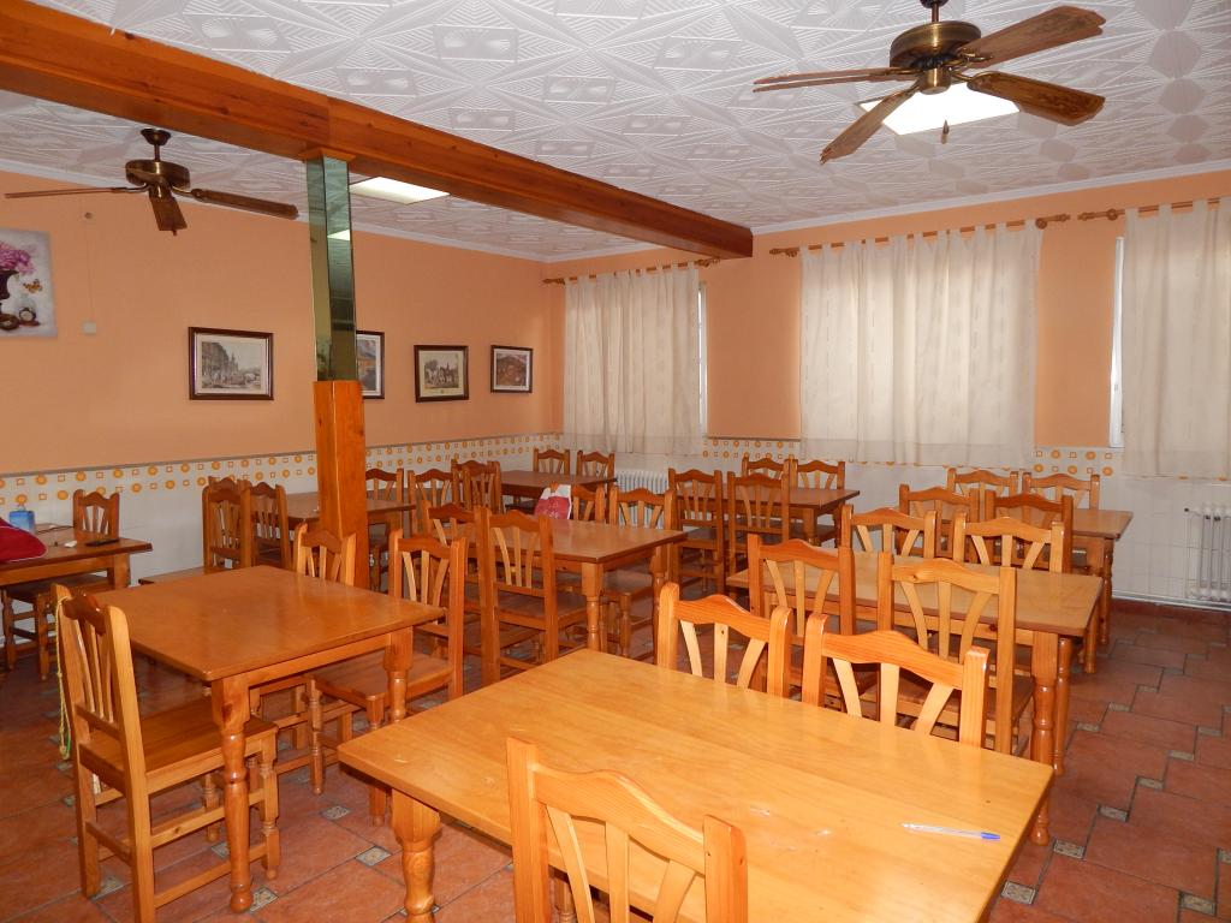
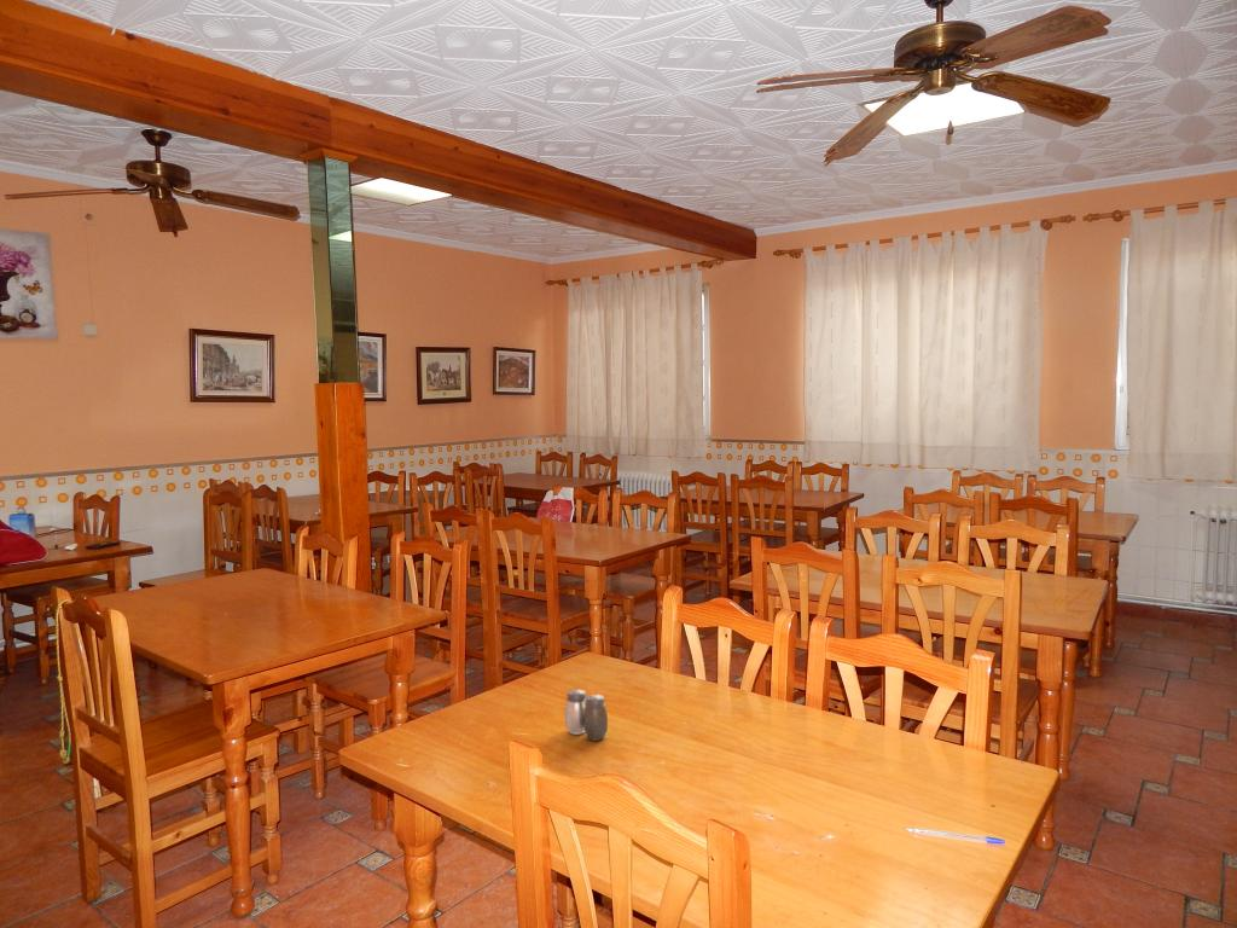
+ salt and pepper shaker (586, 713)
